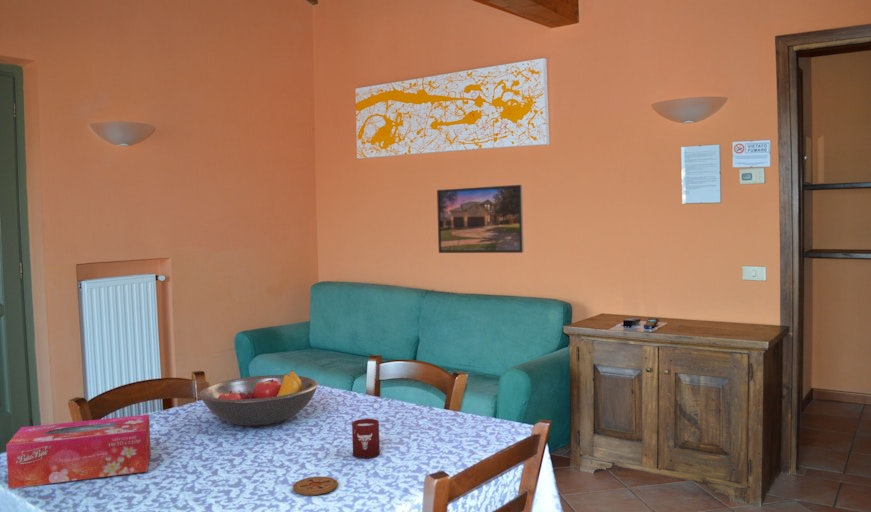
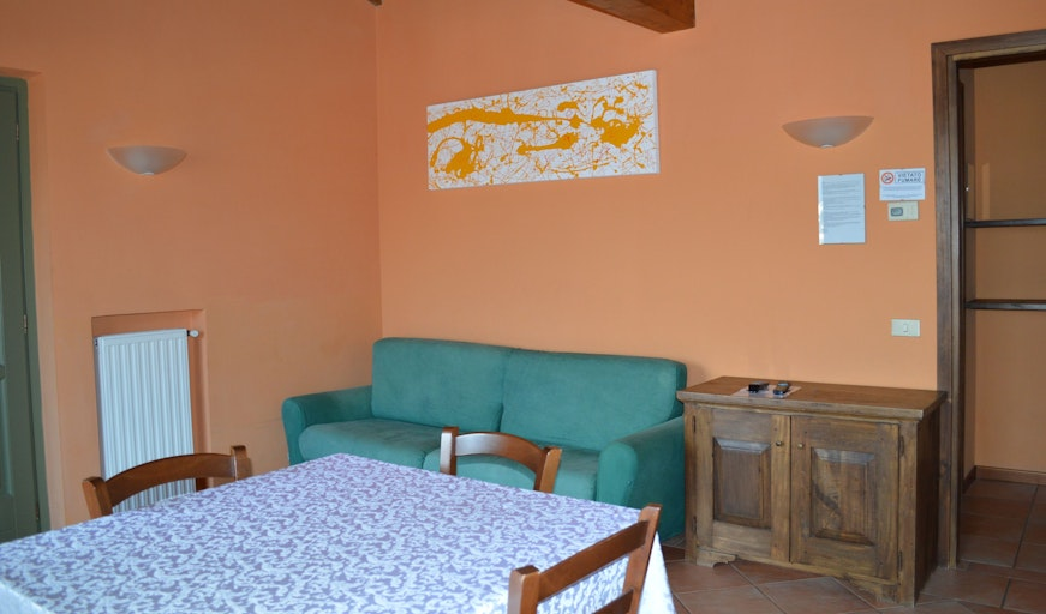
- fruit bowl (260, 398)
- tissue box (83, 449)
- cup (365, 436)
- coaster (315, 485)
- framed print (478, 220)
